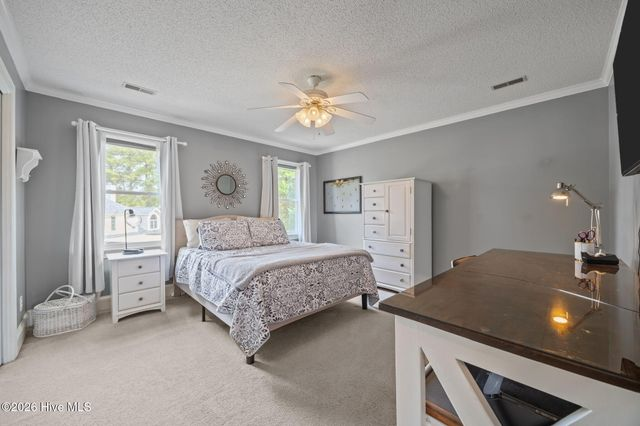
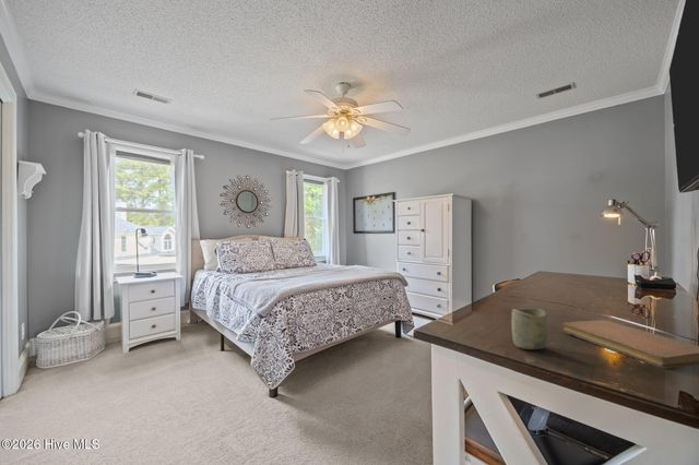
+ cup (529, 327)
+ notebook (629, 339)
